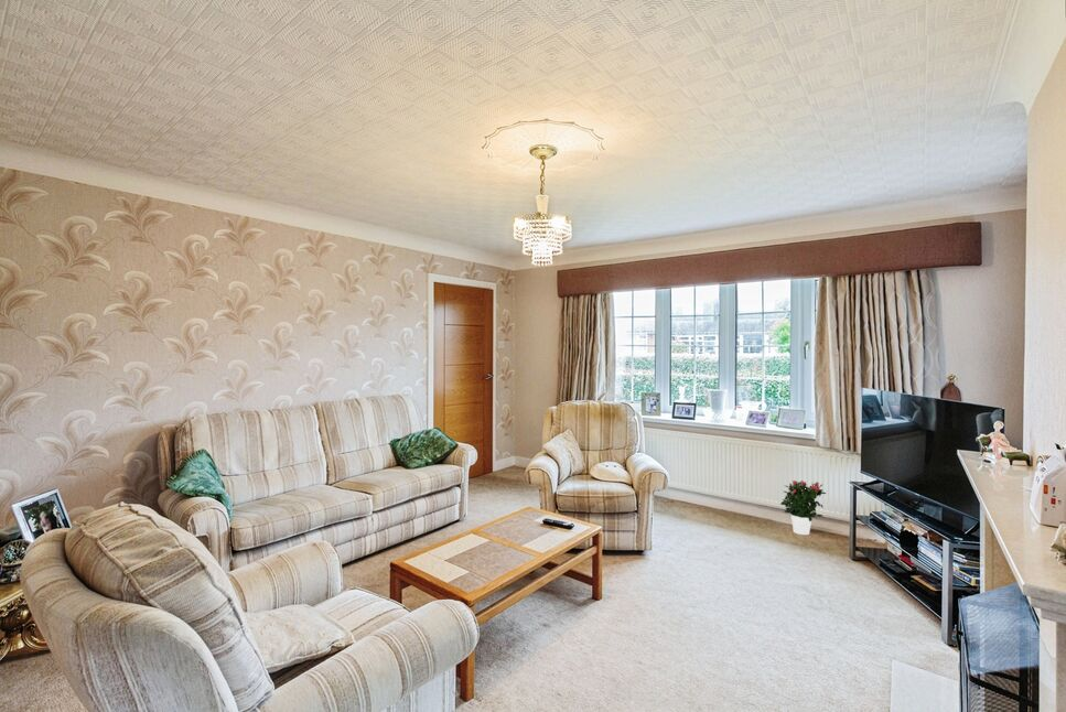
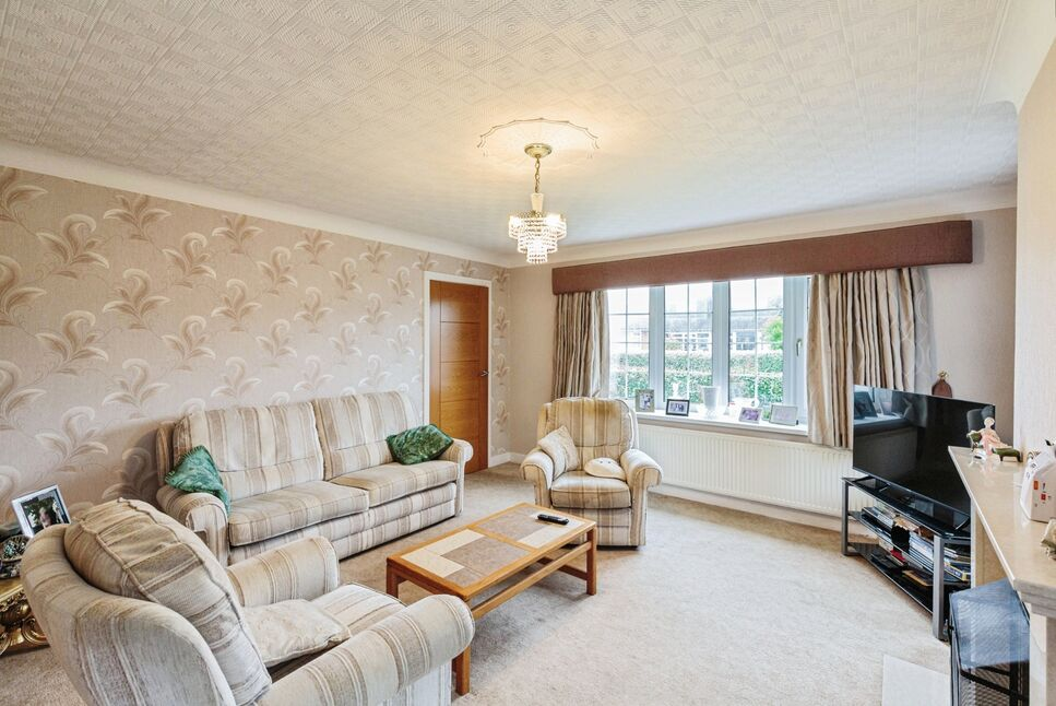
- potted flower (803, 506)
